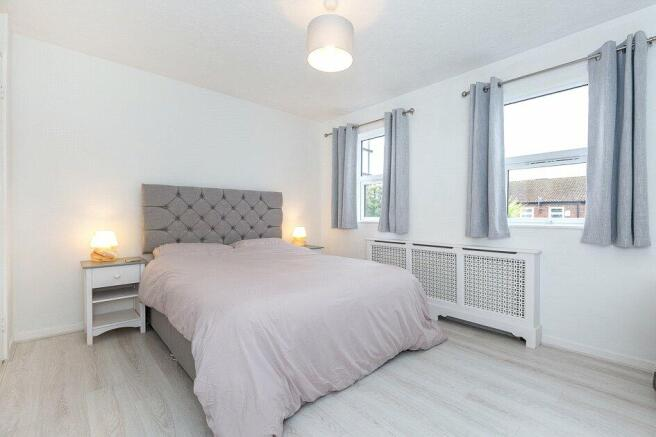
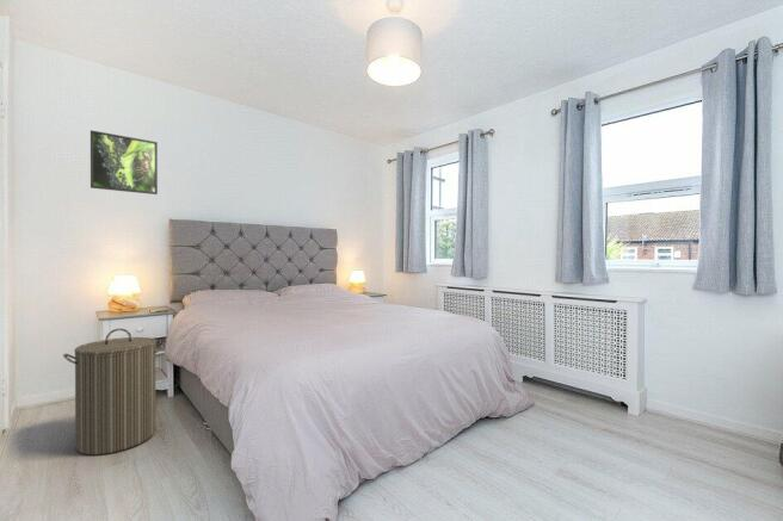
+ laundry hamper (117, 383)
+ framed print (125, 163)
